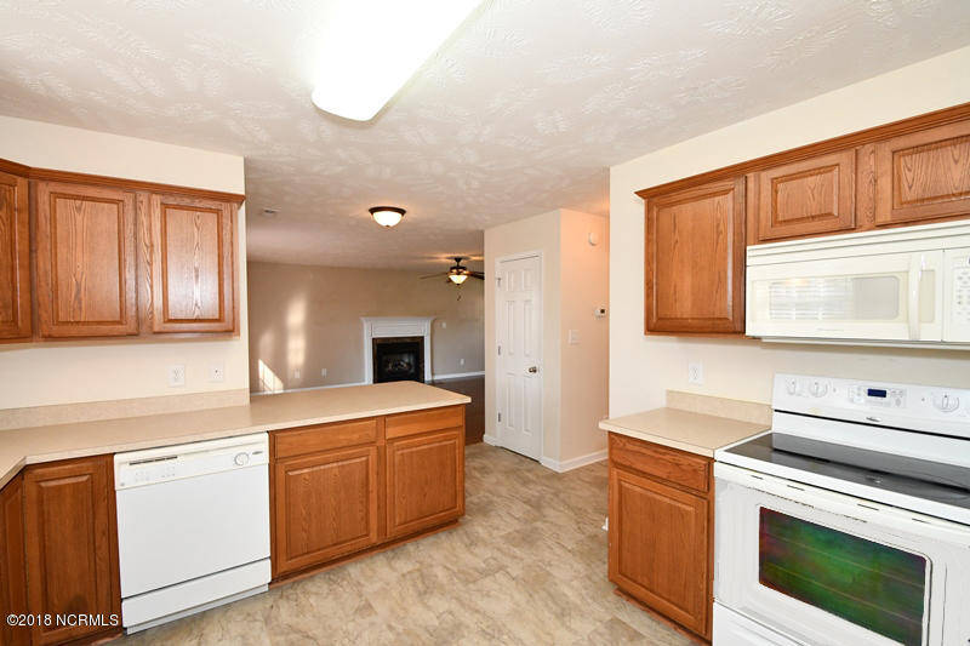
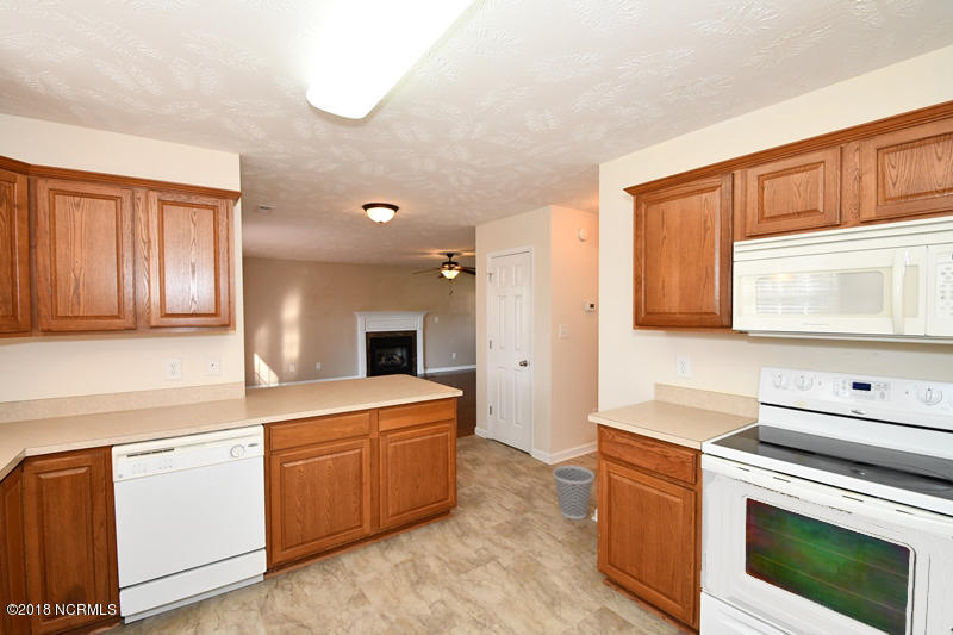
+ wastebasket (573, 492)
